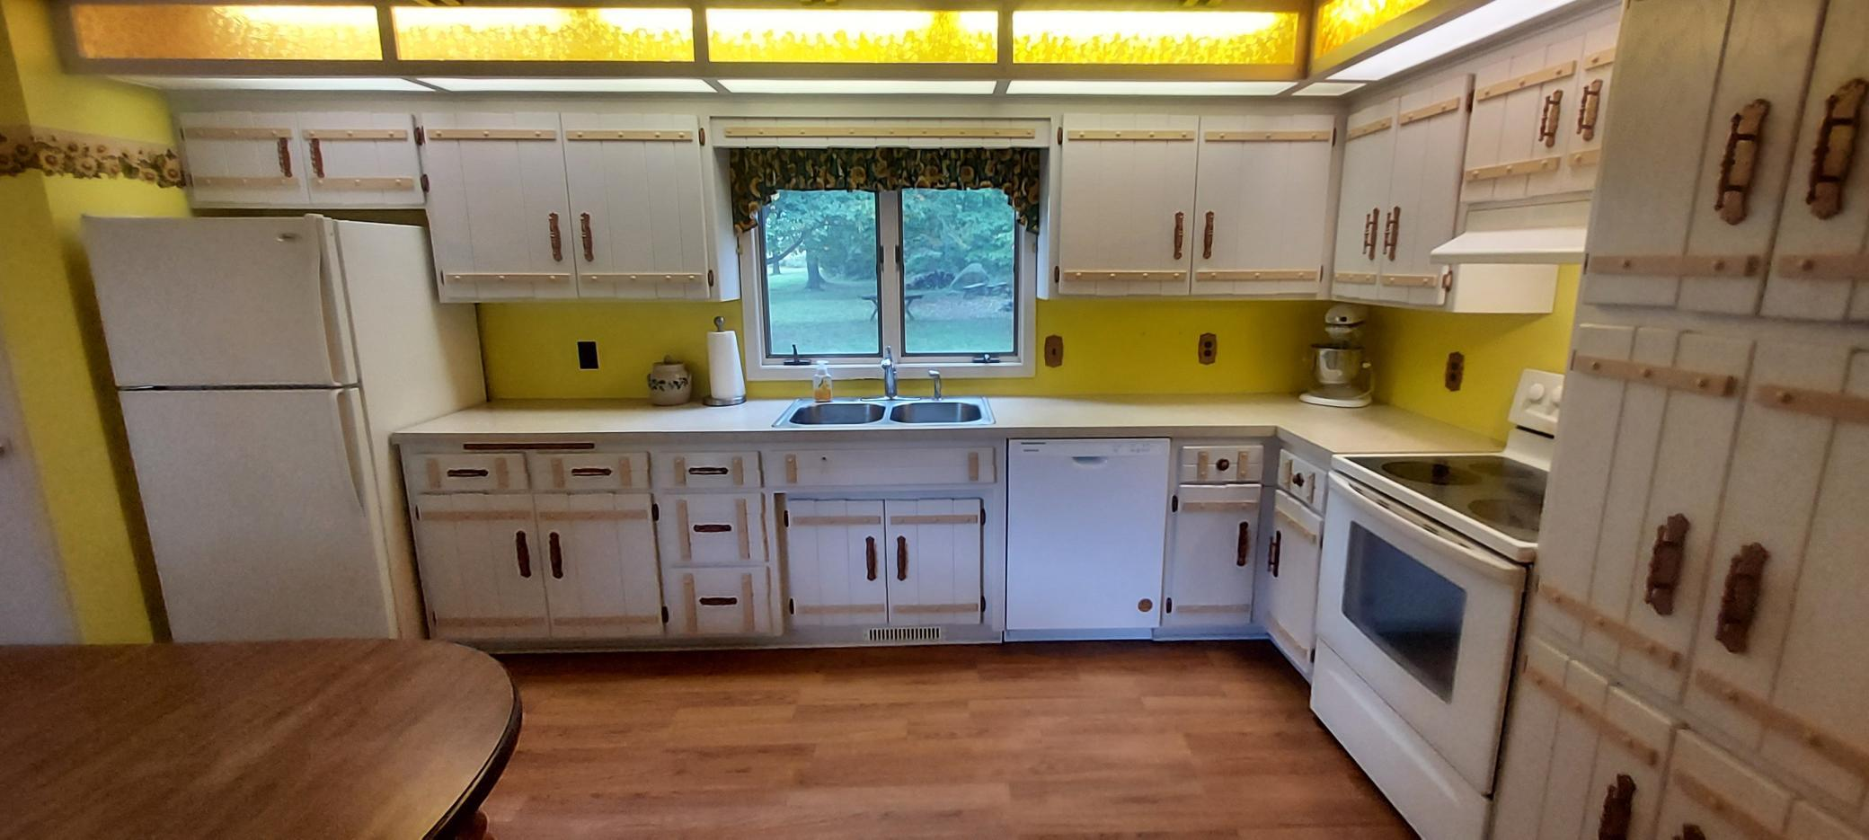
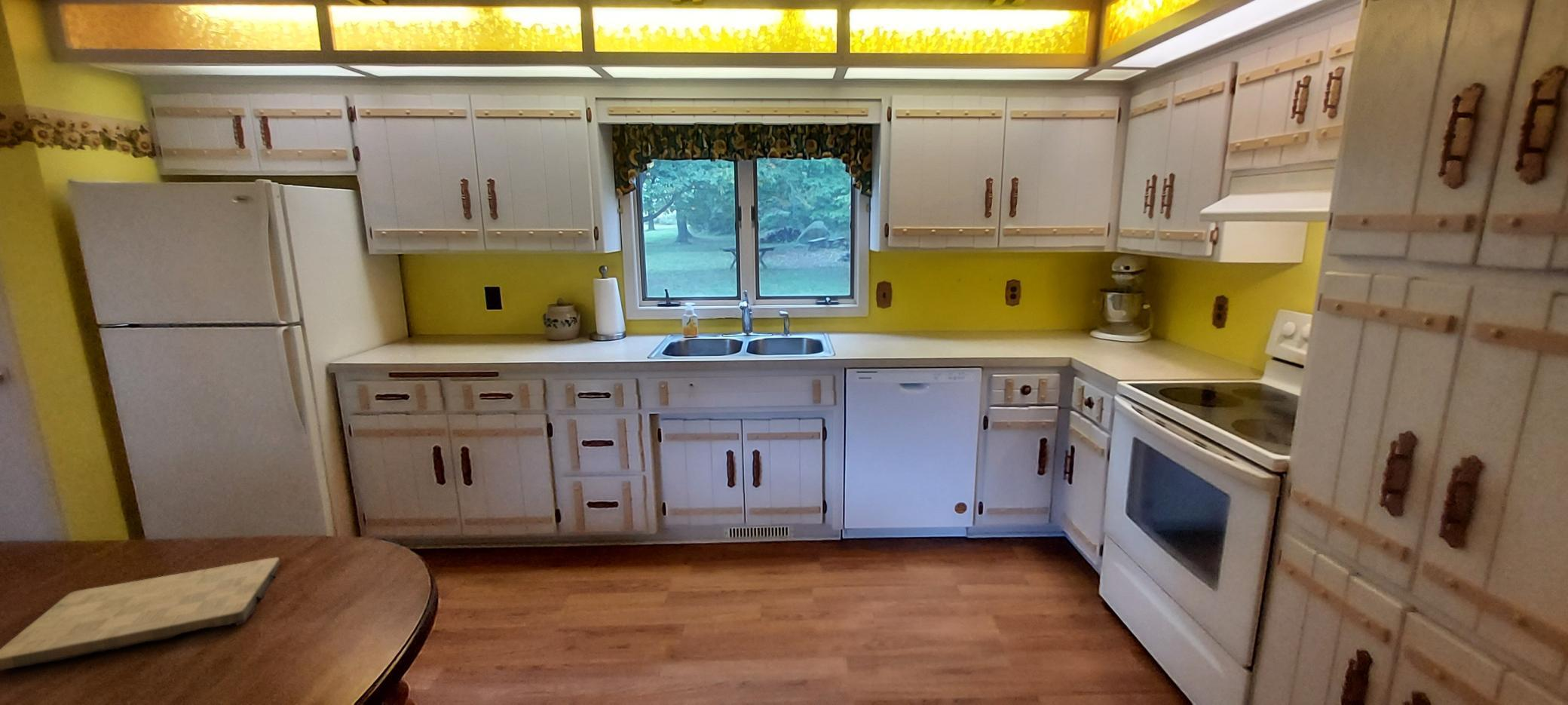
+ cutting board (154, 606)
